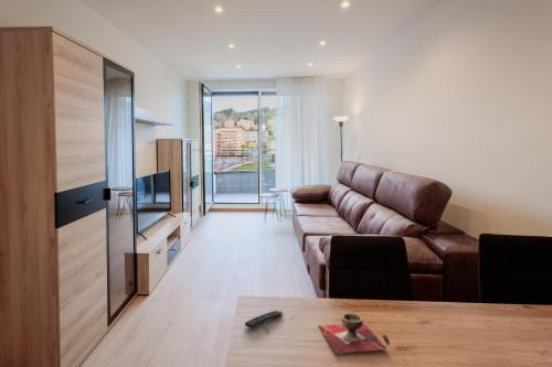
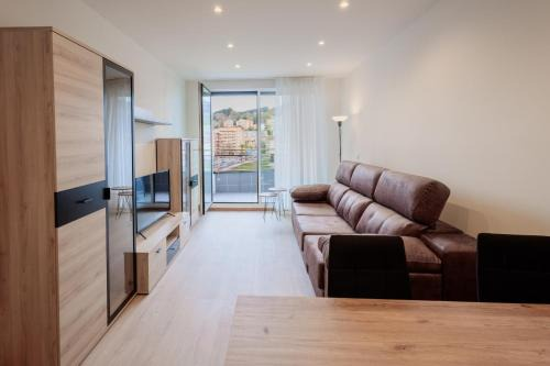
- remote control (265, 317)
- decorative bowl (351, 326)
